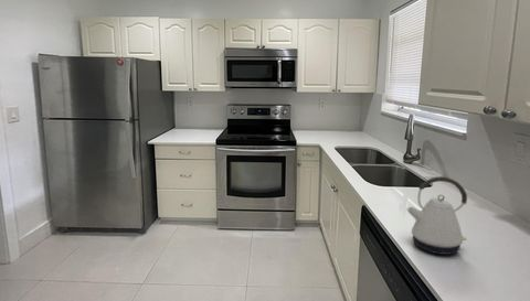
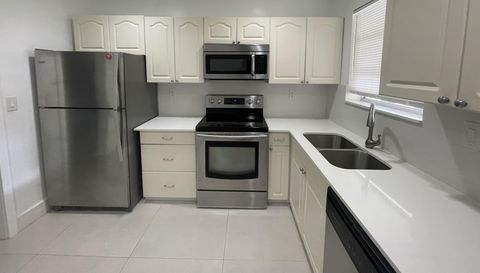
- kettle (436, 212)
